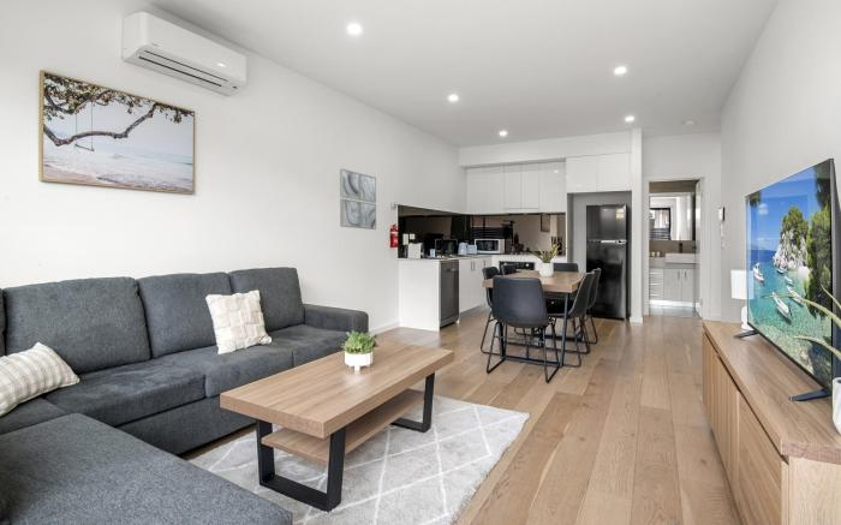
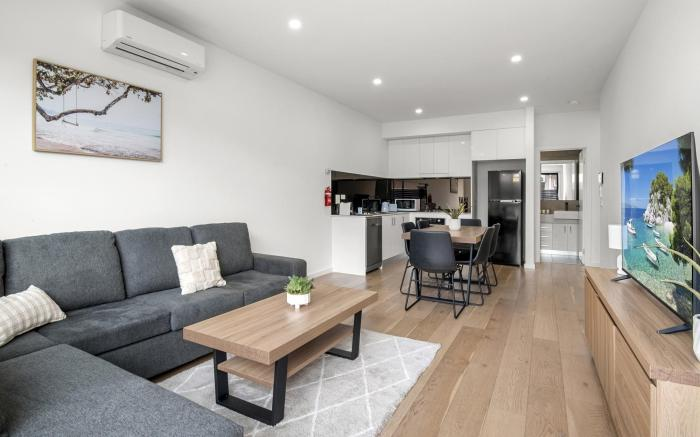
- wall art (358, 199)
